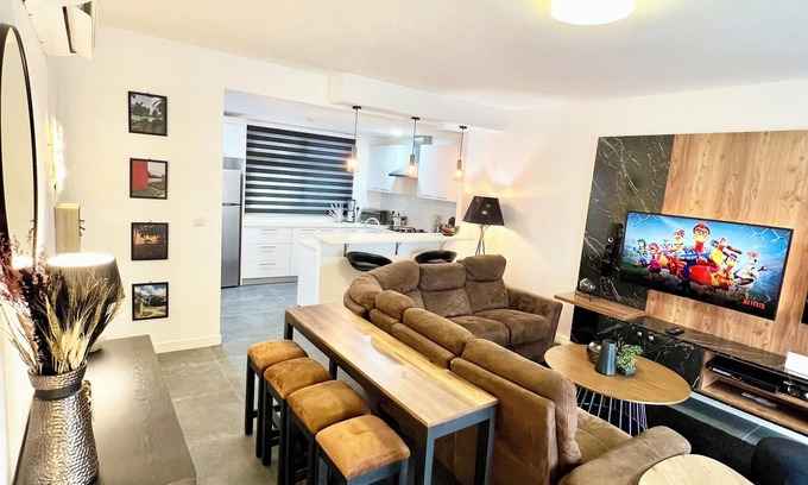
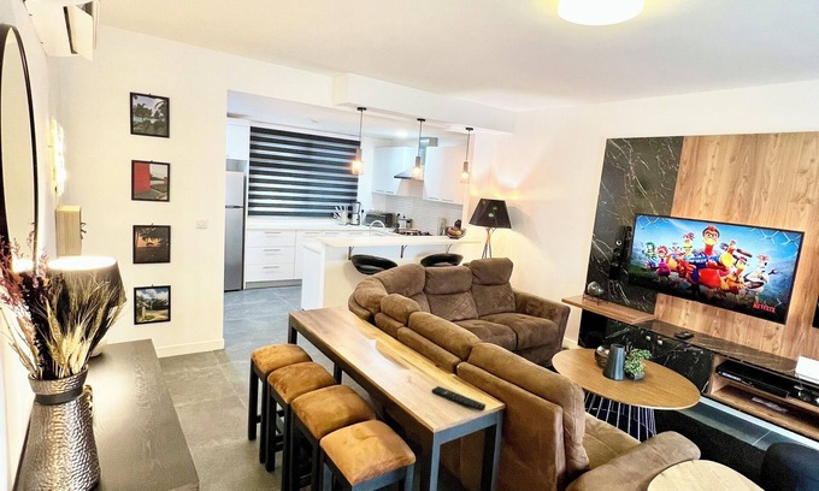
+ remote control (458, 398)
